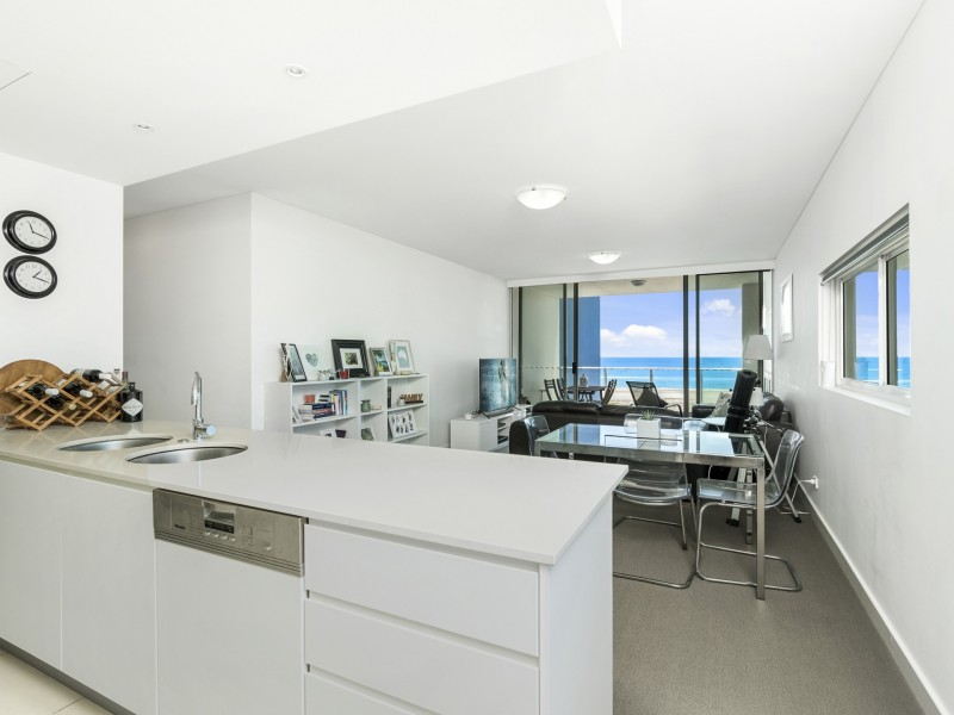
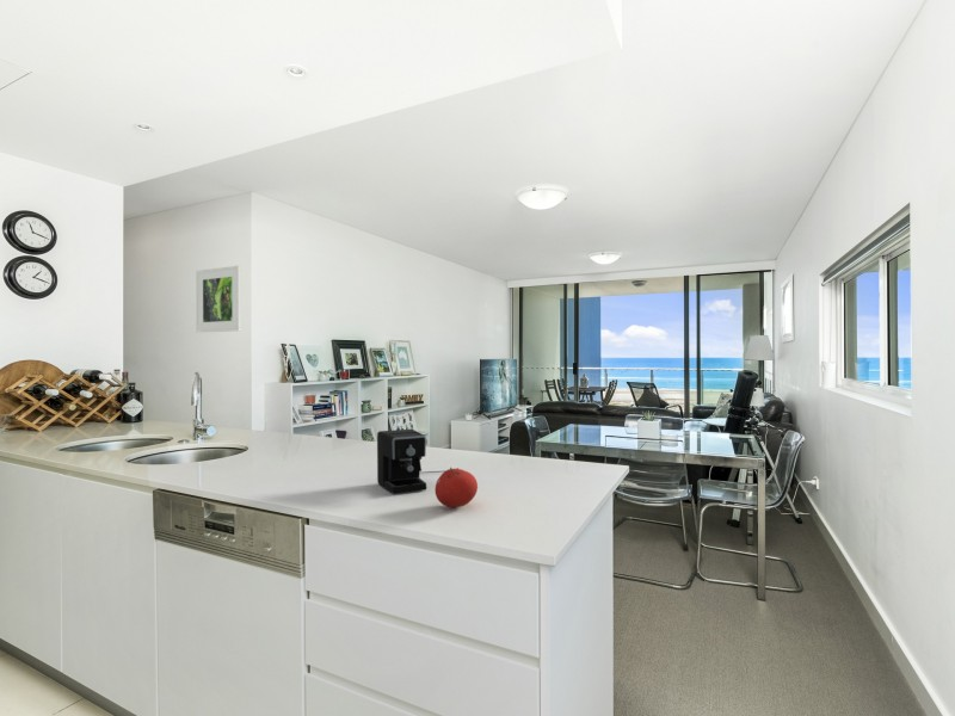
+ coffee maker (425, 455)
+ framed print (217, 300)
+ fruit (456, 486)
